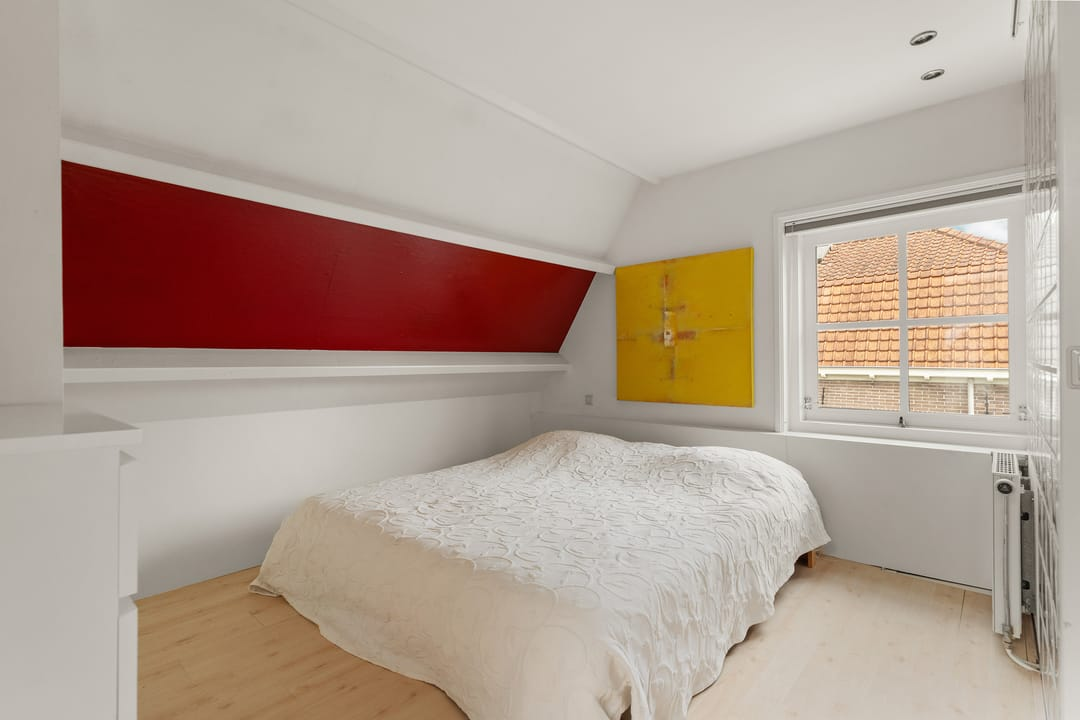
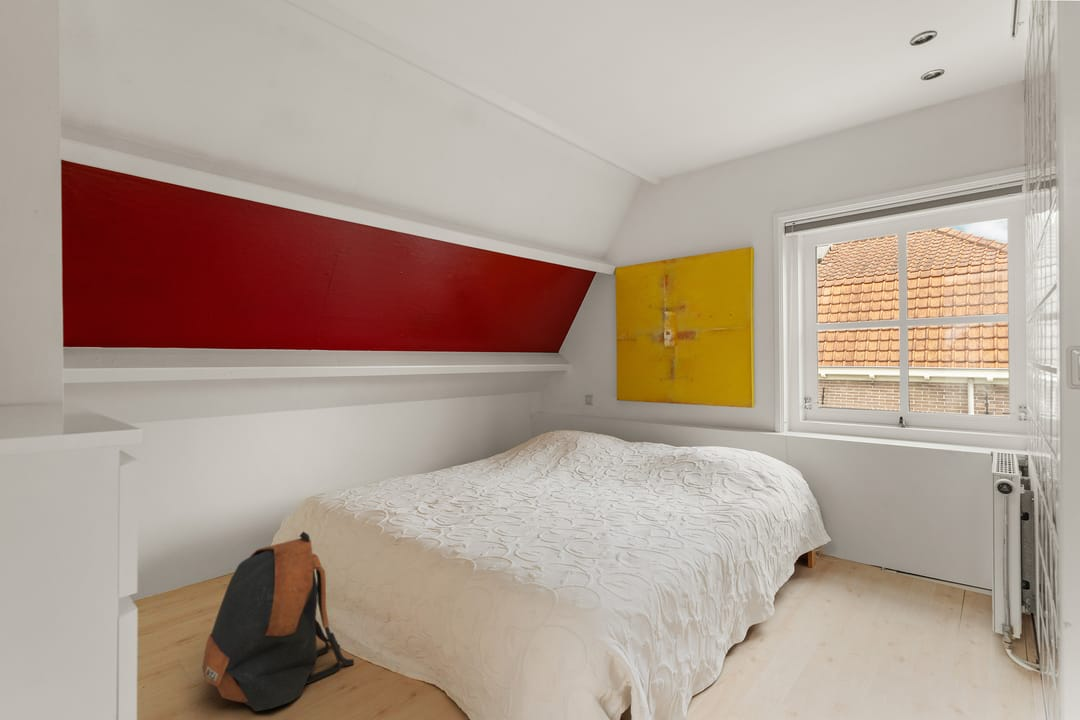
+ backpack (280, 608)
